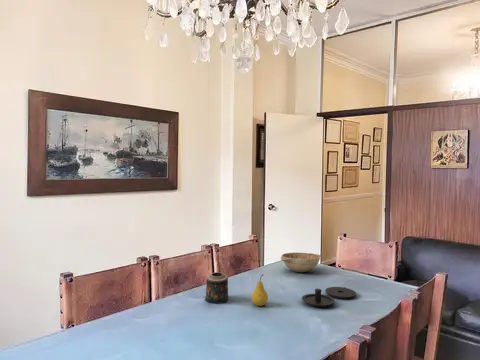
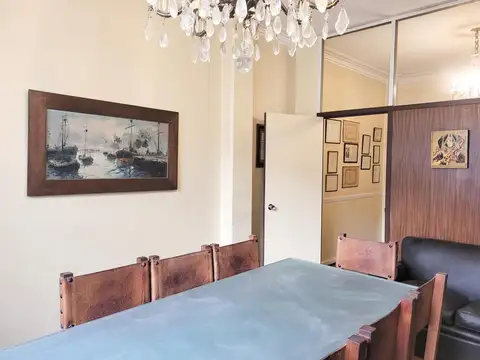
- decorative bowl (300, 262)
- candle (214, 286)
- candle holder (329, 291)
- fruit (259, 290)
